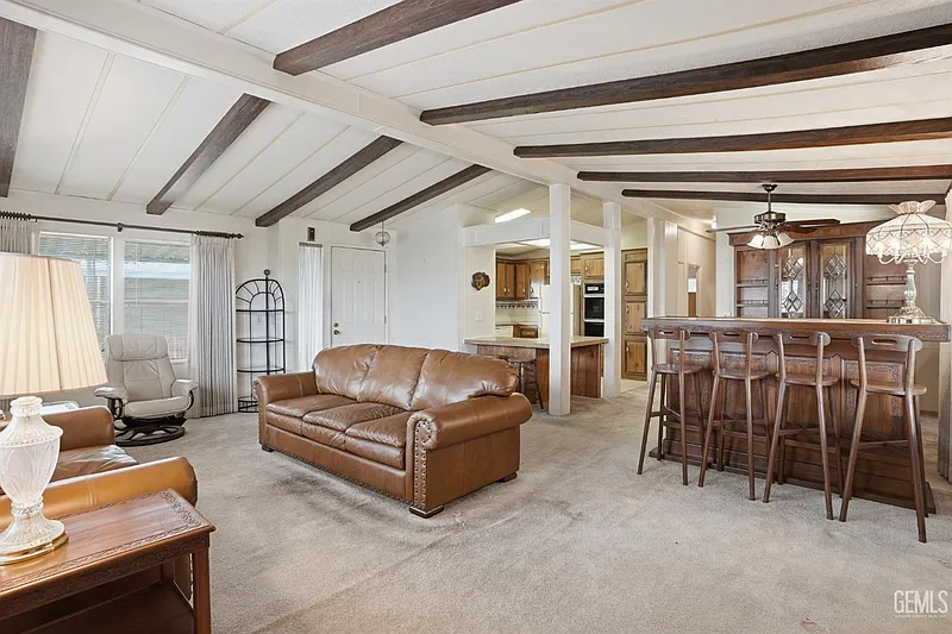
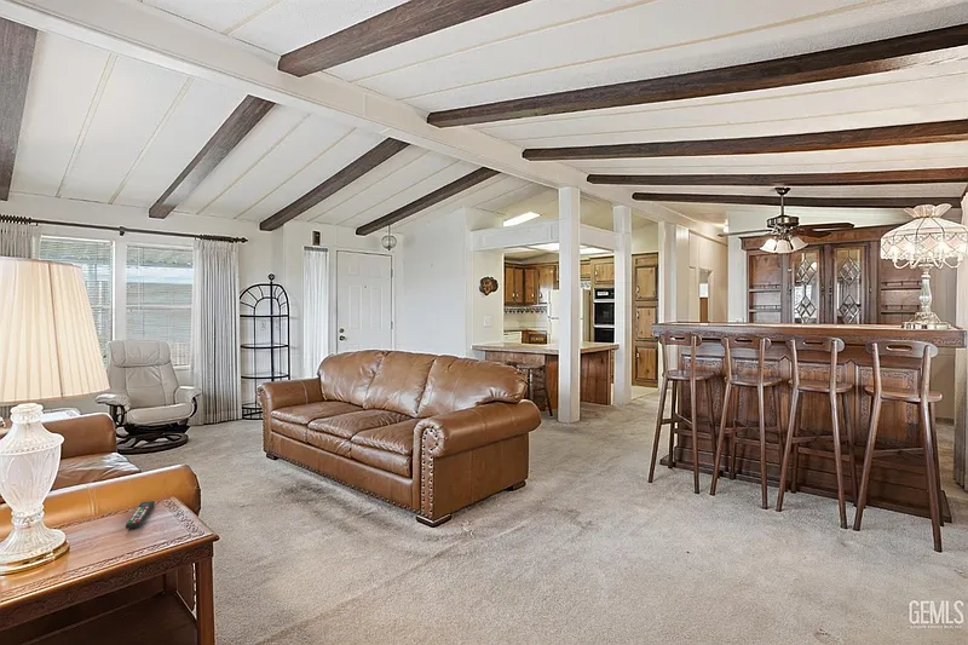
+ remote control (140, 513)
